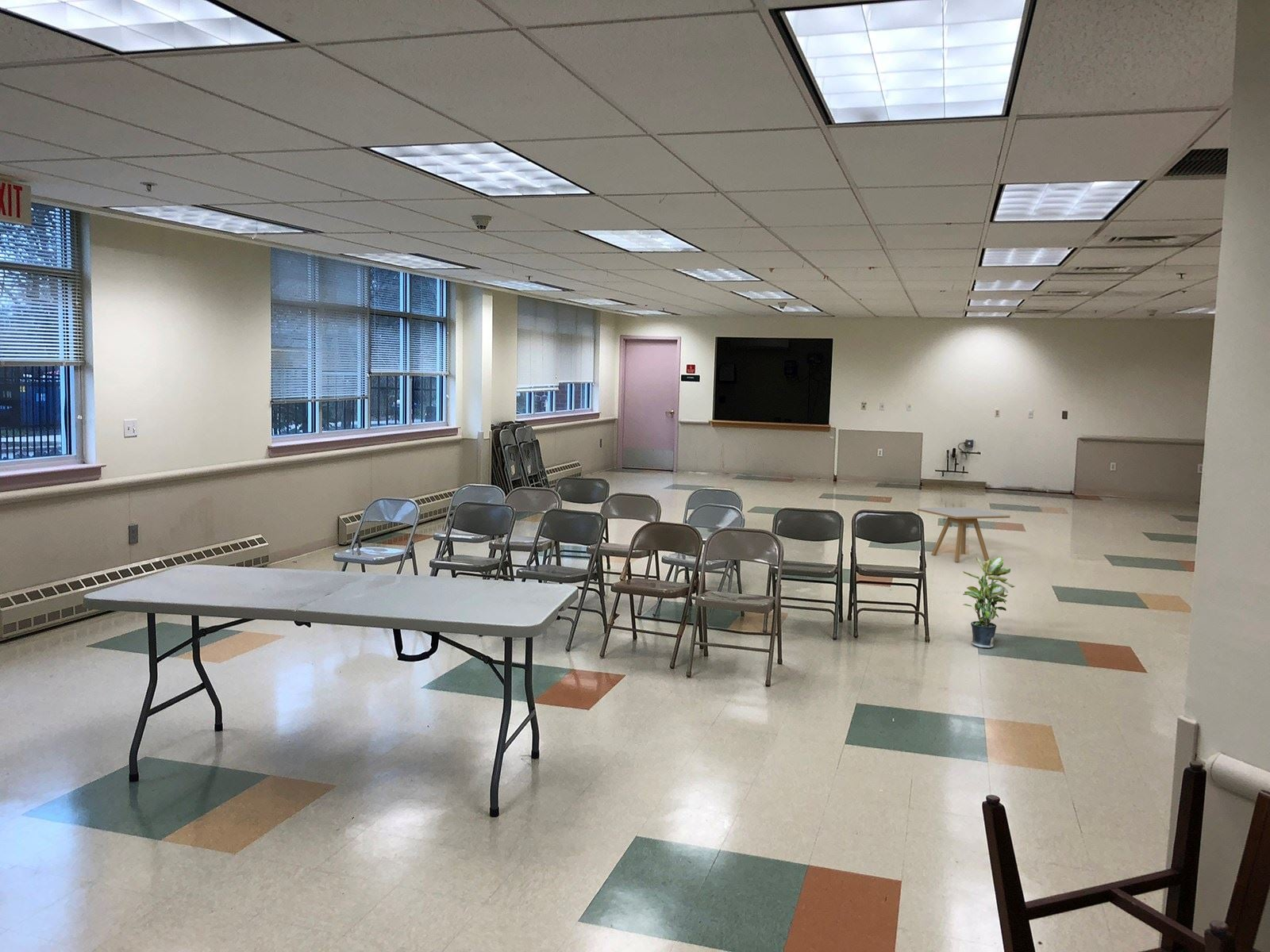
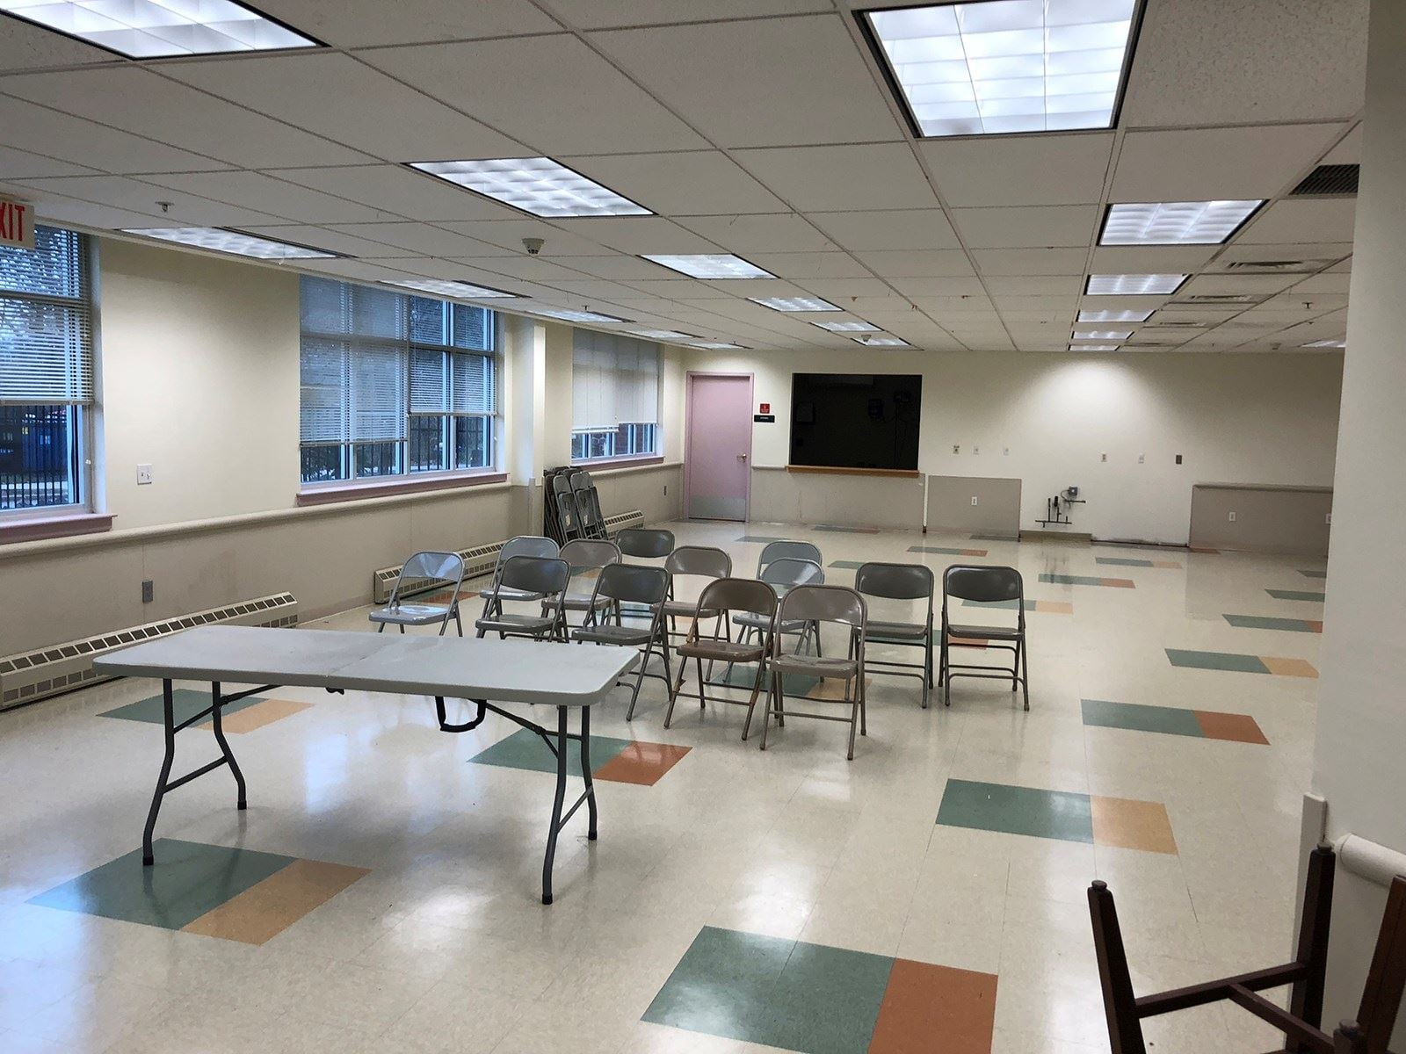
- side table (961, 535)
- potted plant (988, 601)
